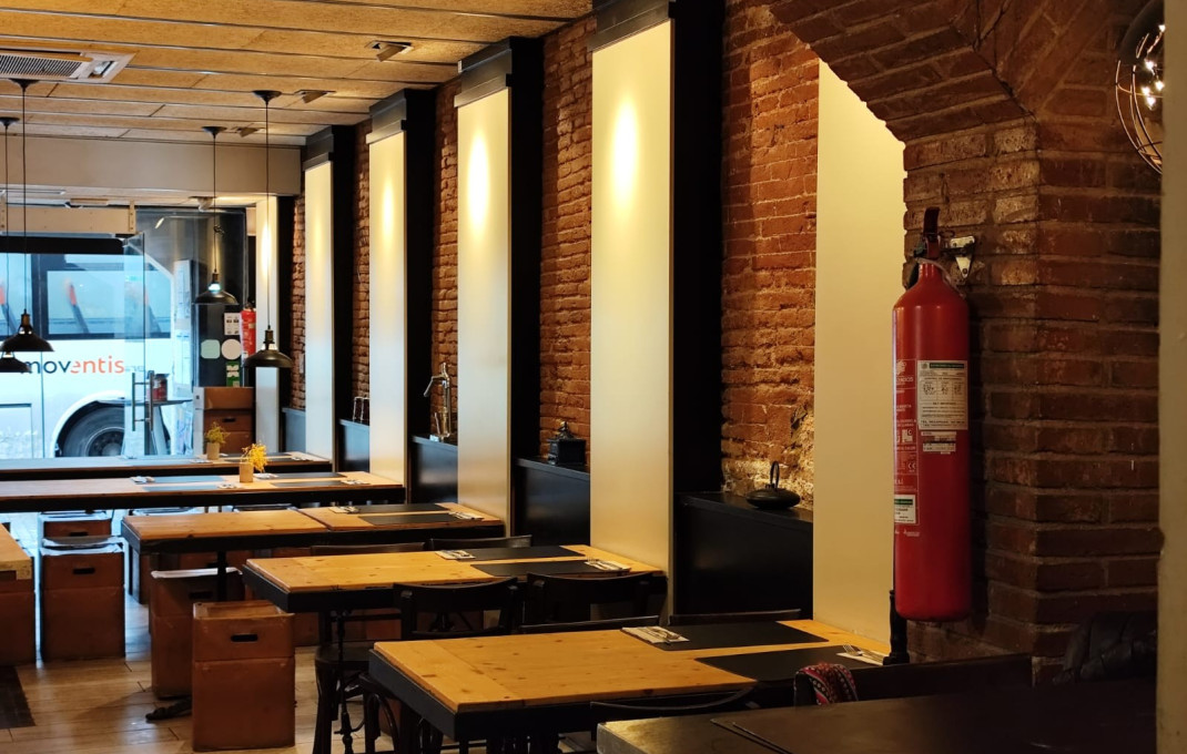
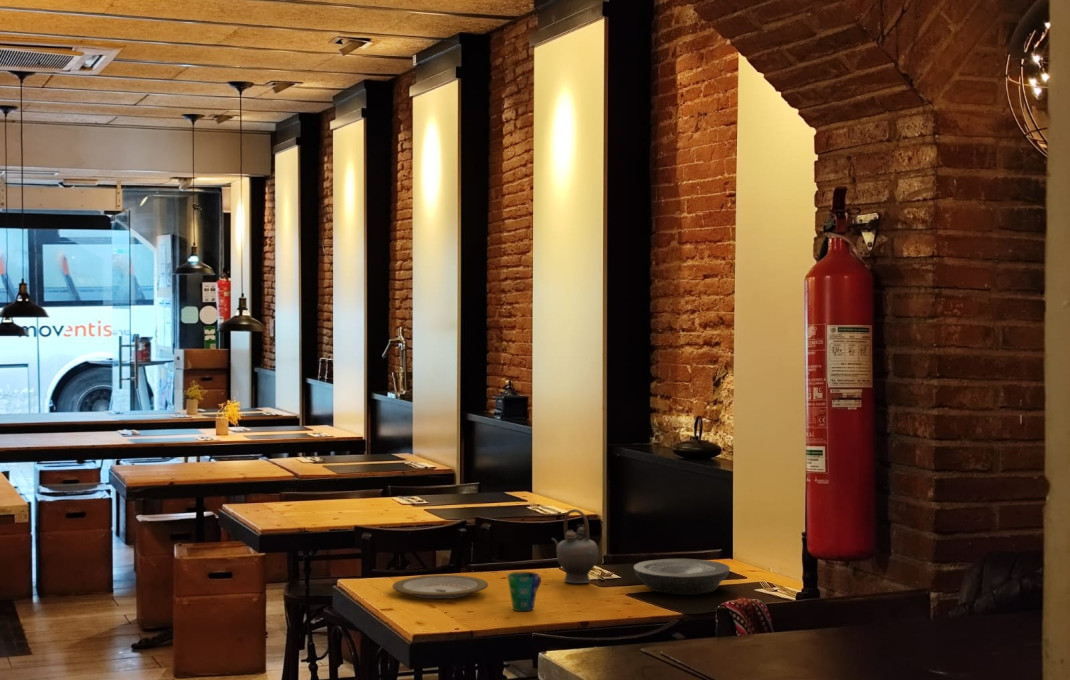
+ teapot (573, 545)
+ cup (526, 591)
+ plate (681, 578)
+ plate (440, 588)
